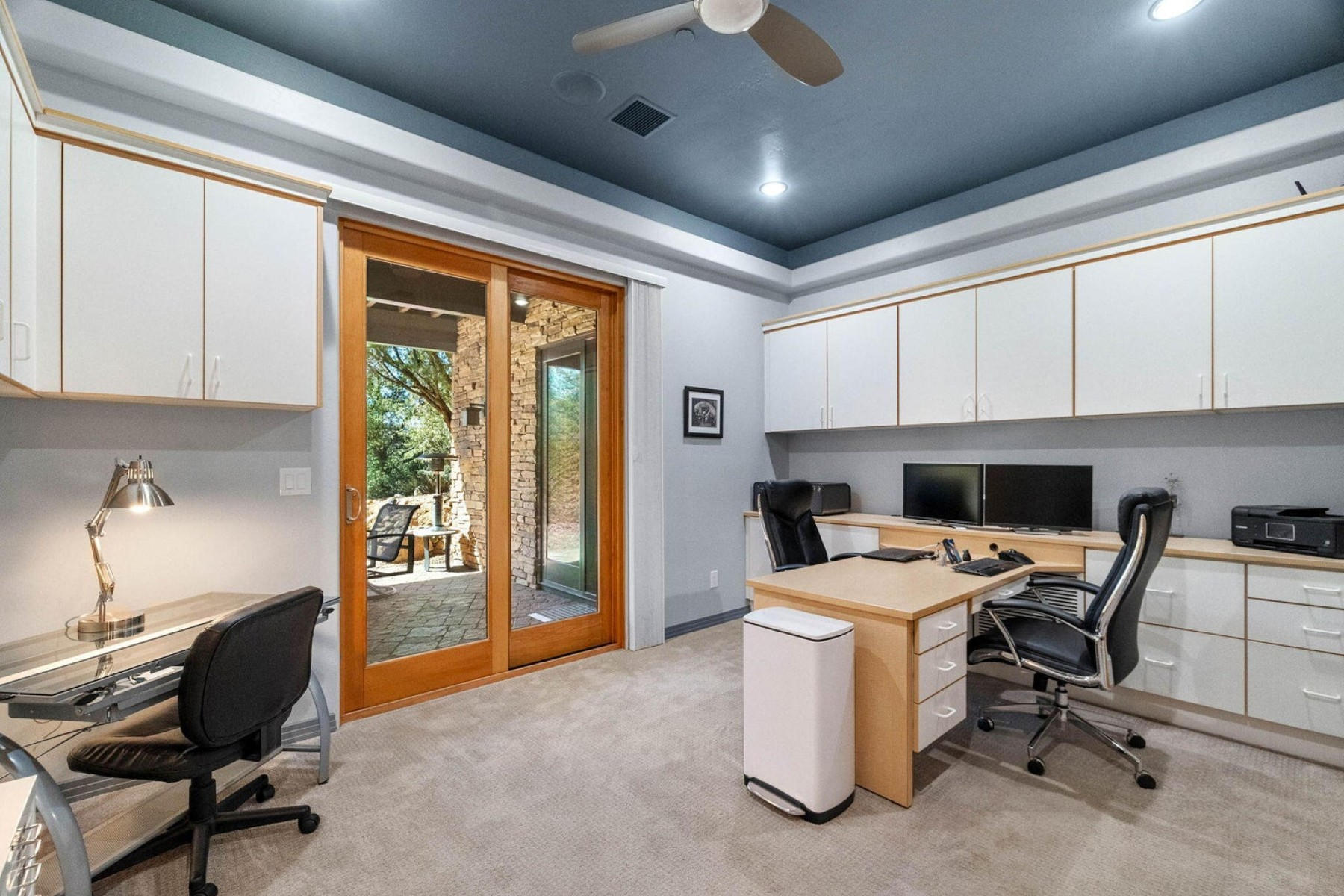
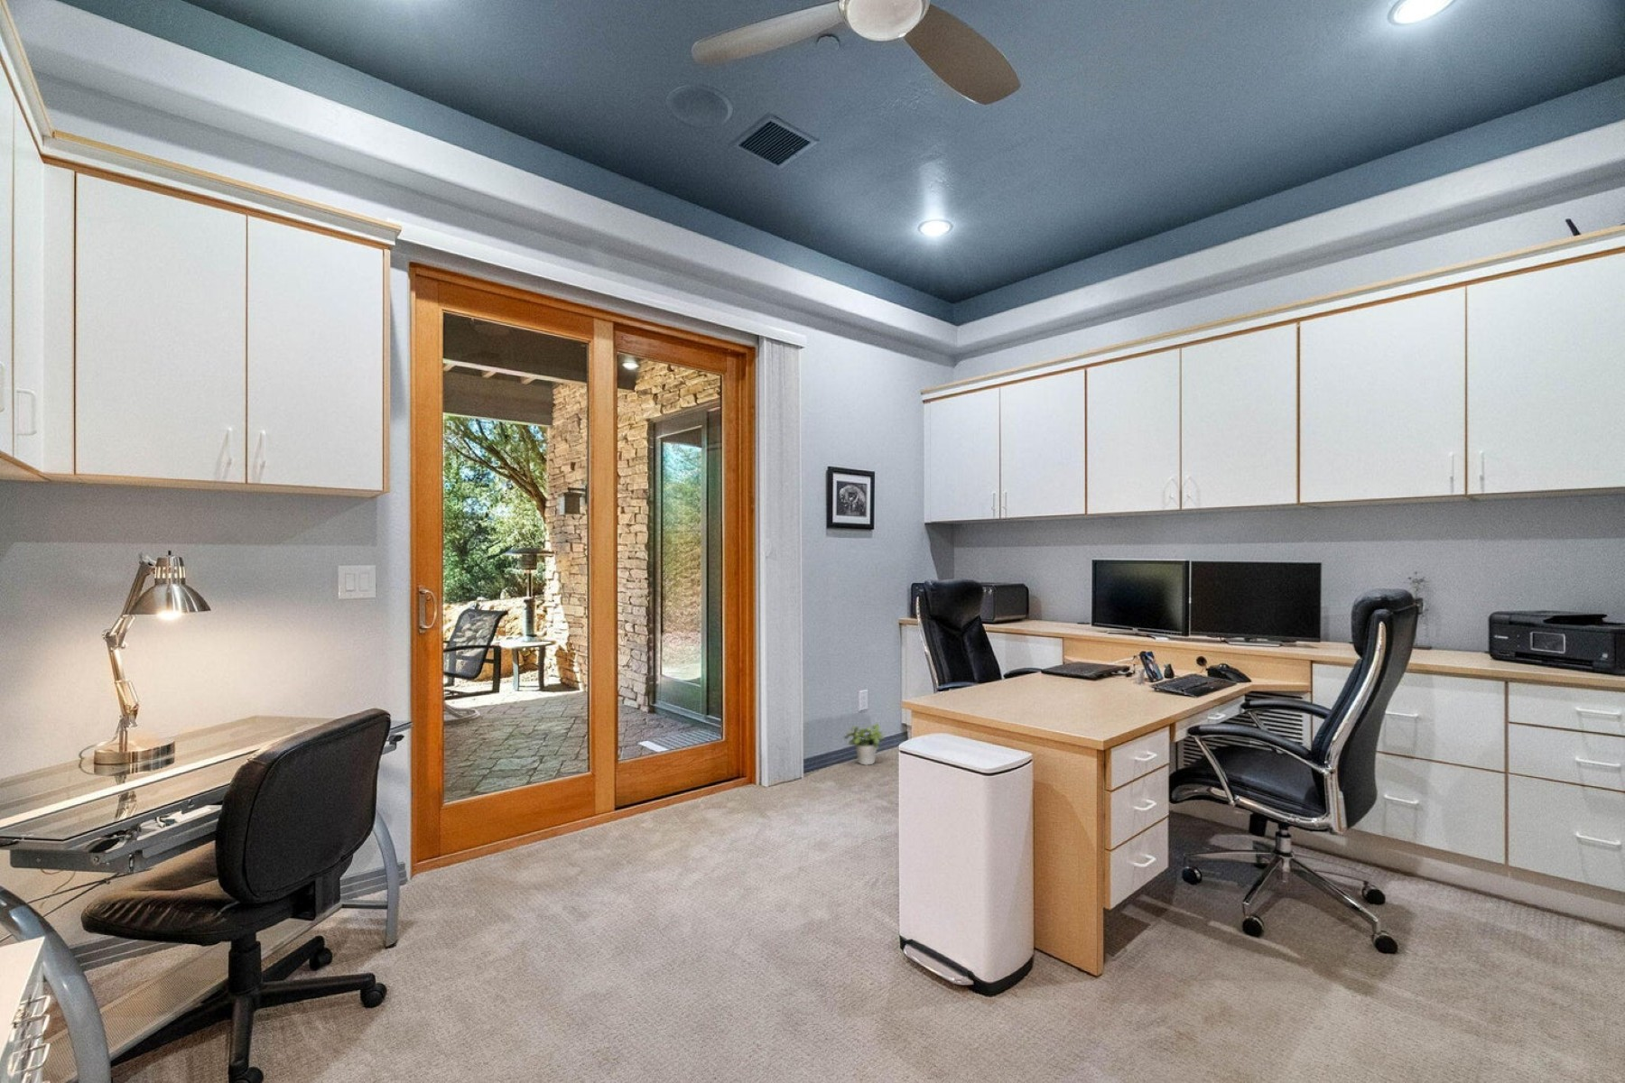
+ potted plant (864, 743)
